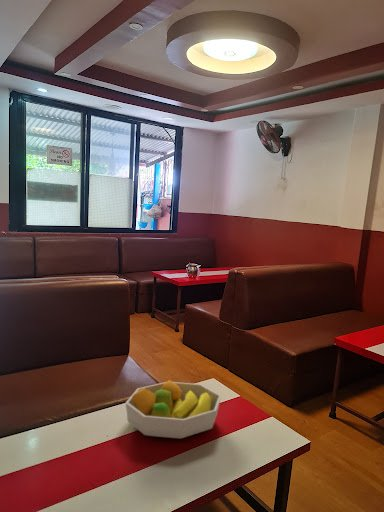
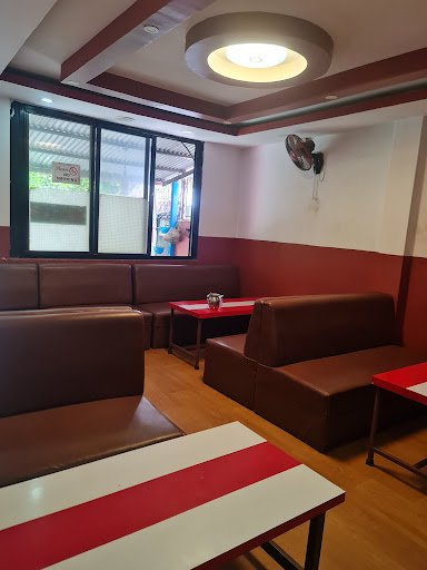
- fruit bowl (174, 405)
